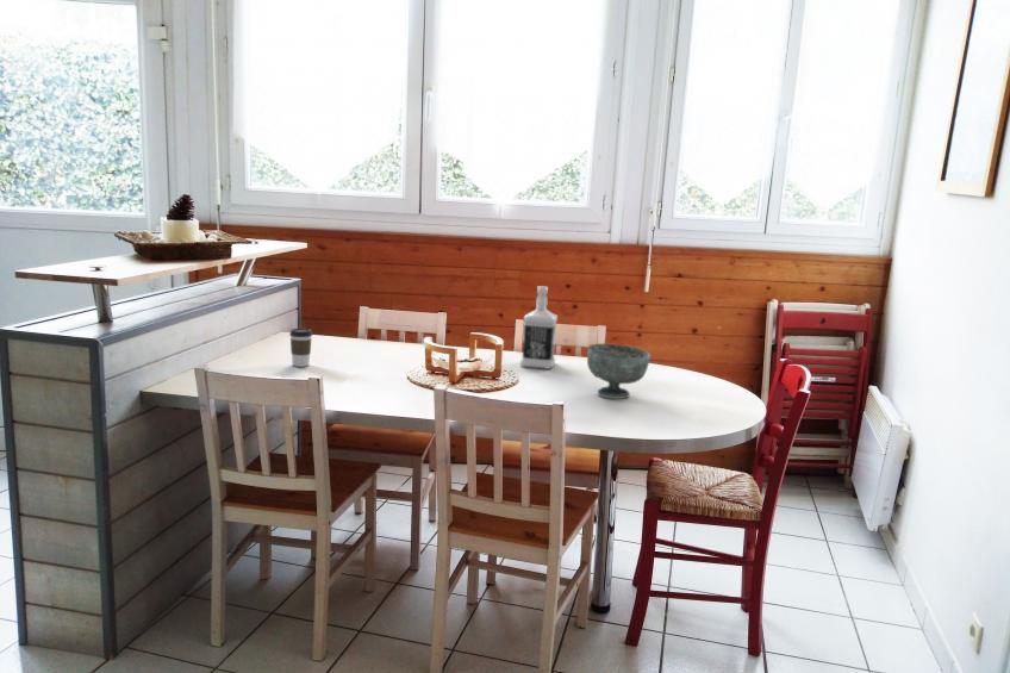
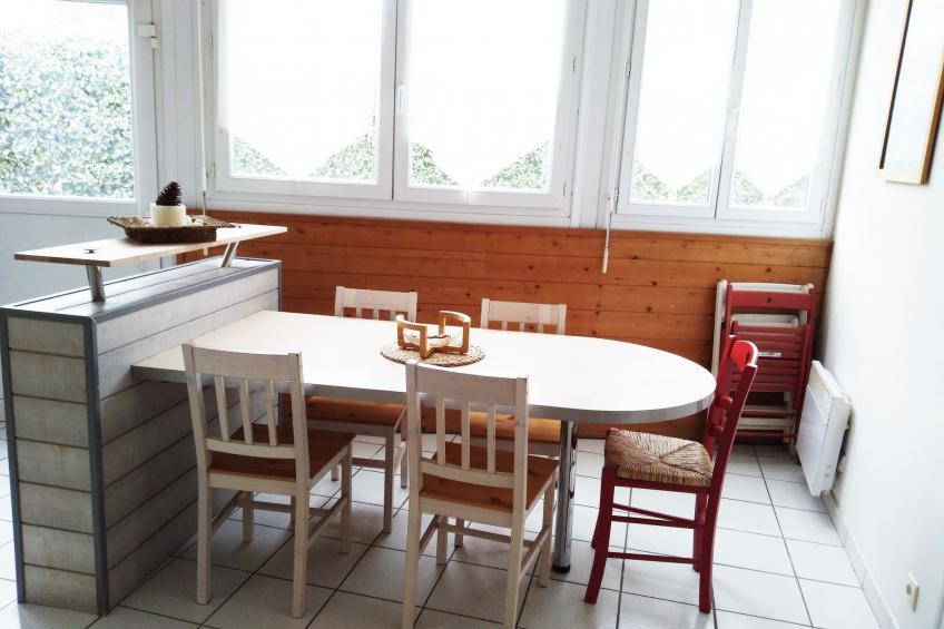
- bottle (540, 325)
- bowl (617, 372)
- coffee cup (300, 347)
